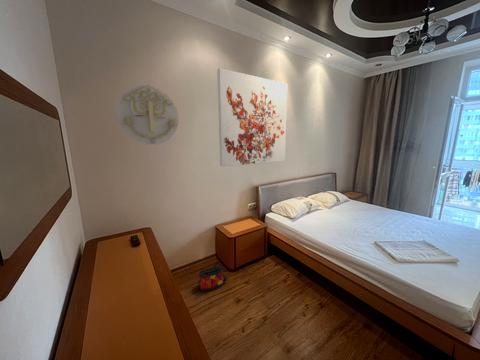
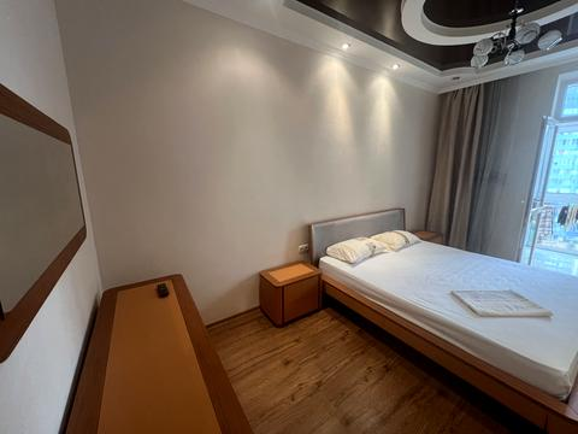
- wall decoration (150, 115)
- bag (212, 277)
- wall art (256, 121)
